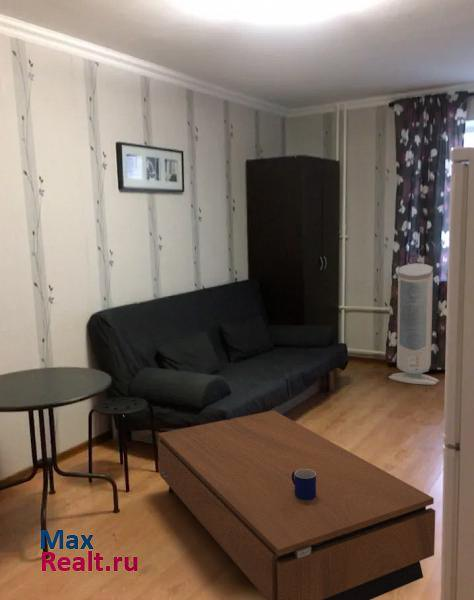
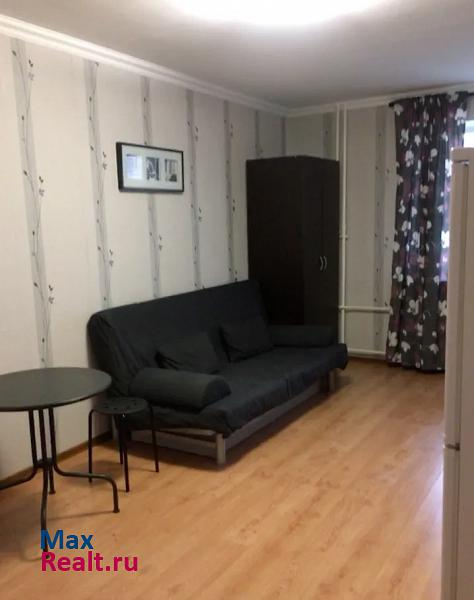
- mug (302, 482)
- air purifier (414, 322)
- coffee table (274, 495)
